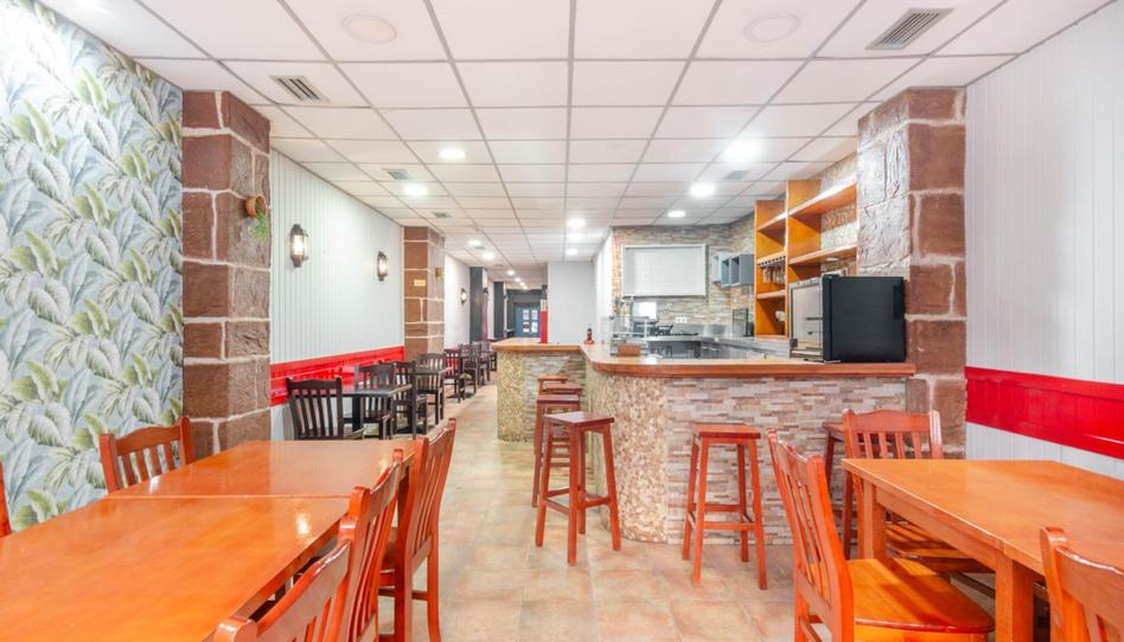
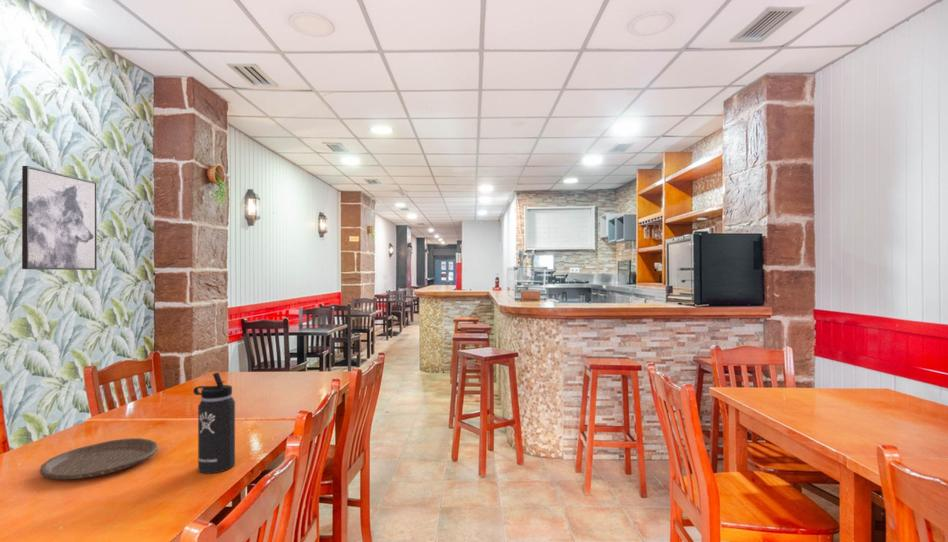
+ plate (102, 458)
+ thermos bottle (213, 419)
+ wall art (62, 222)
